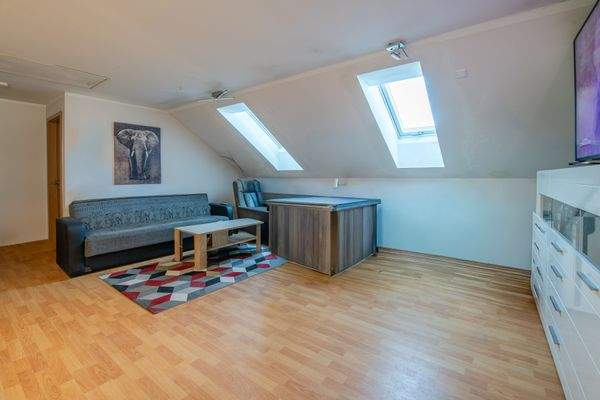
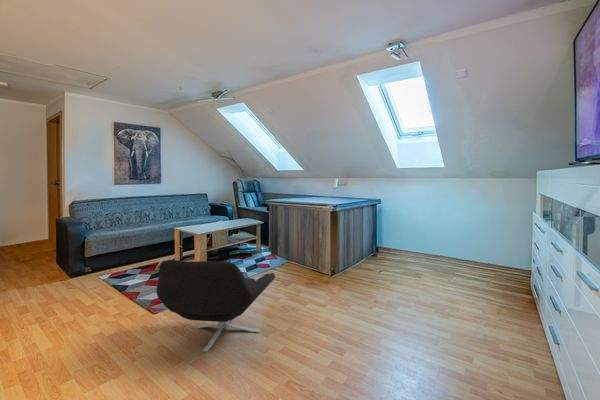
+ lounge chair (220, 292)
